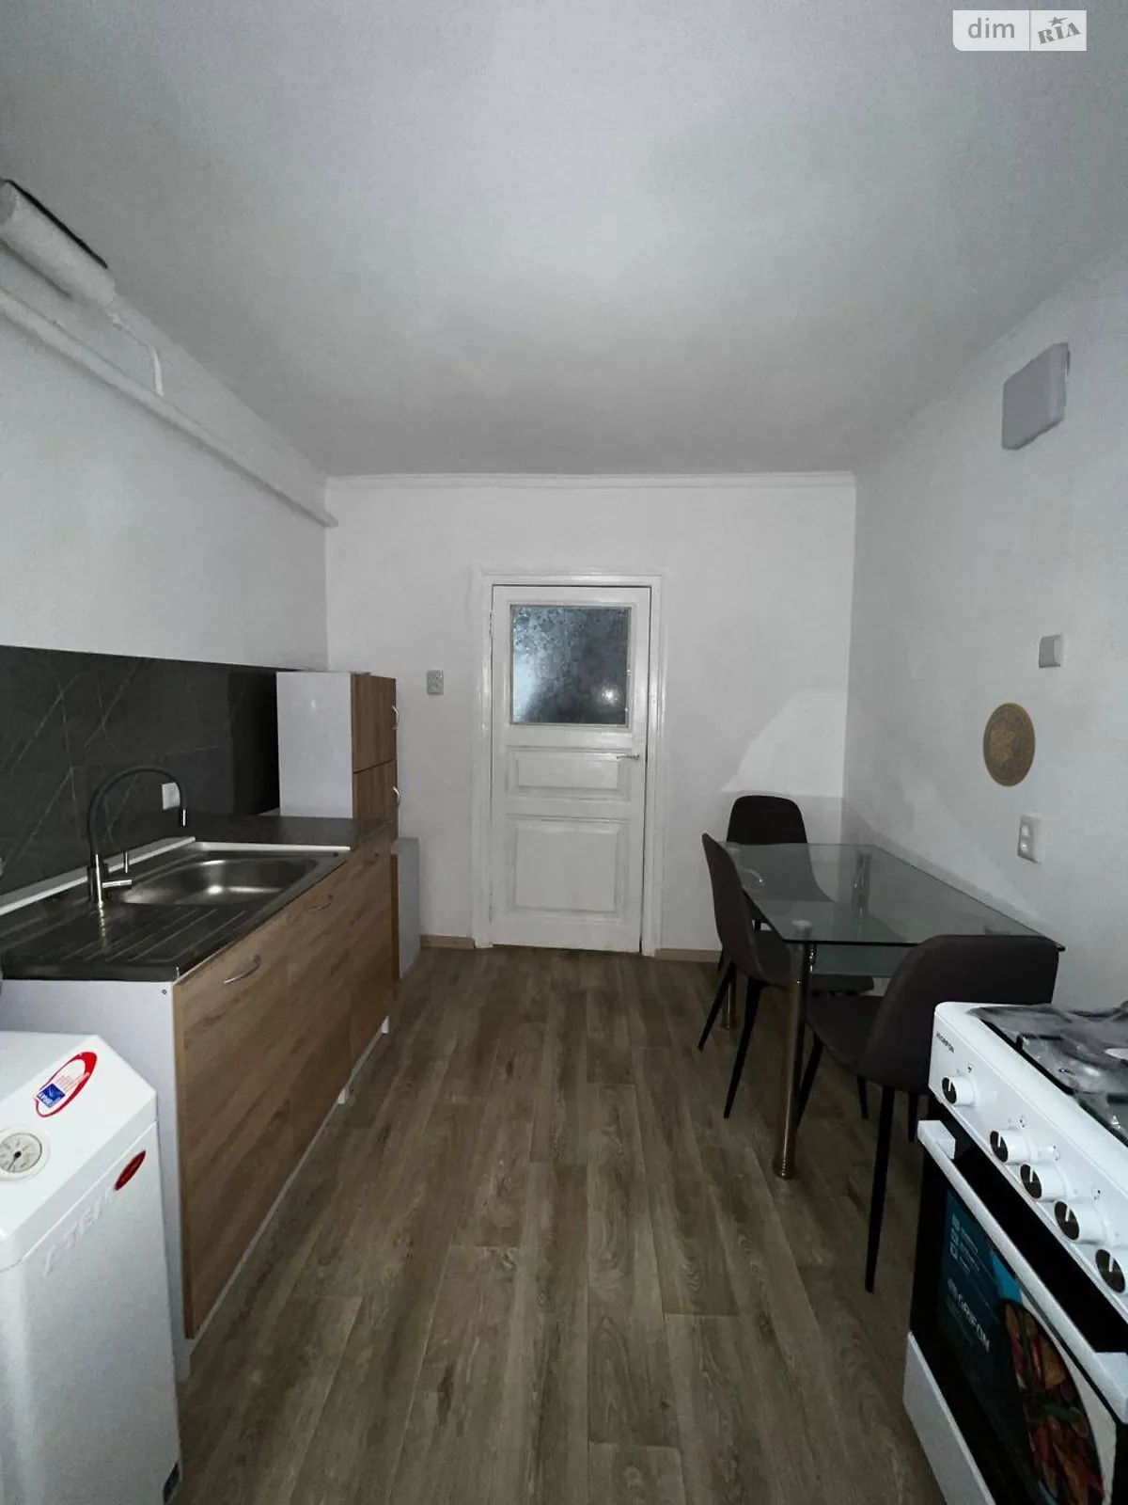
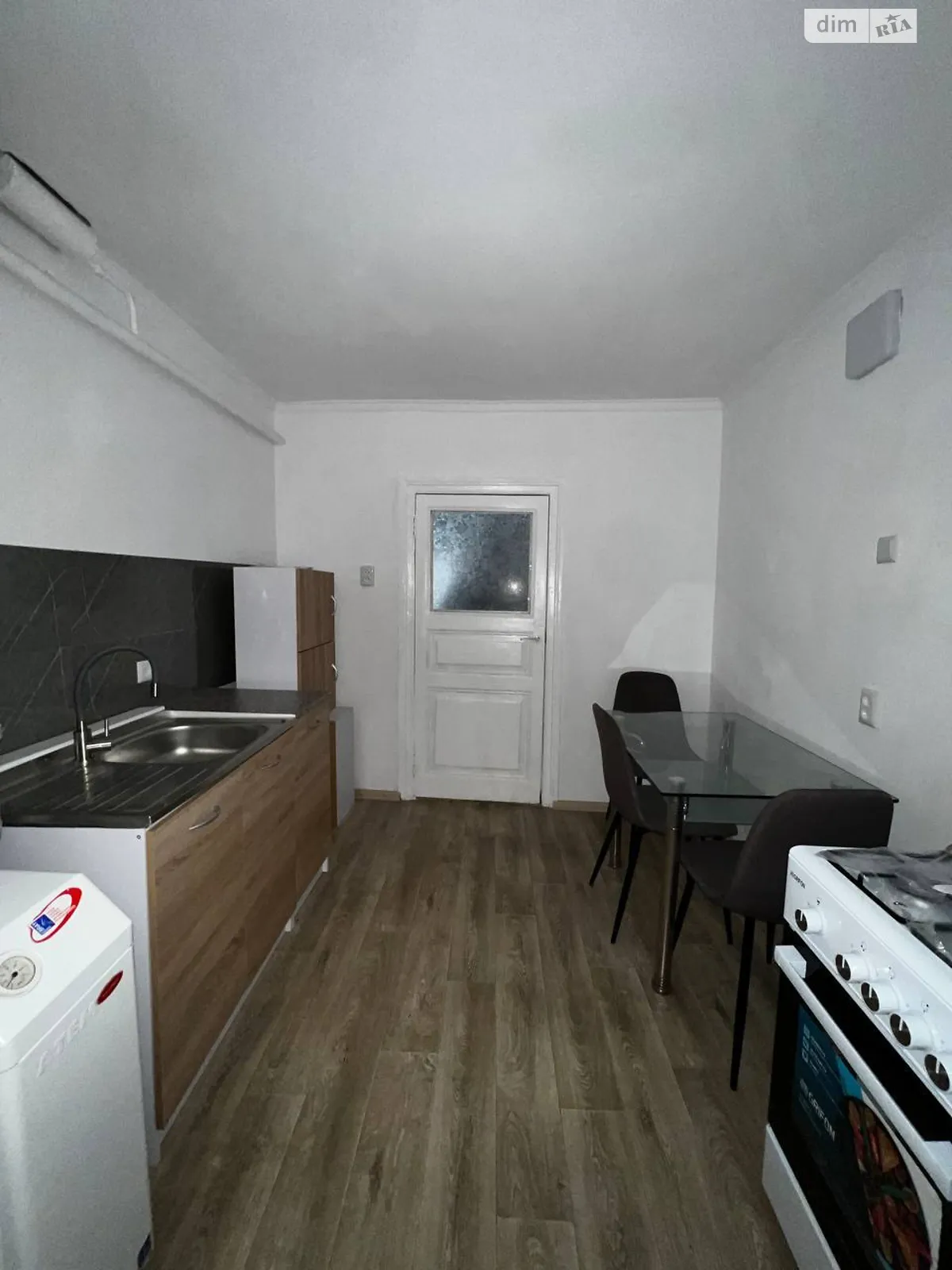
- decorative plate (1004, 744)
